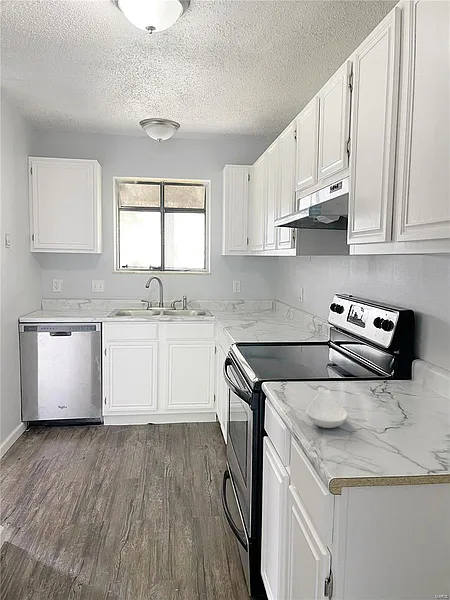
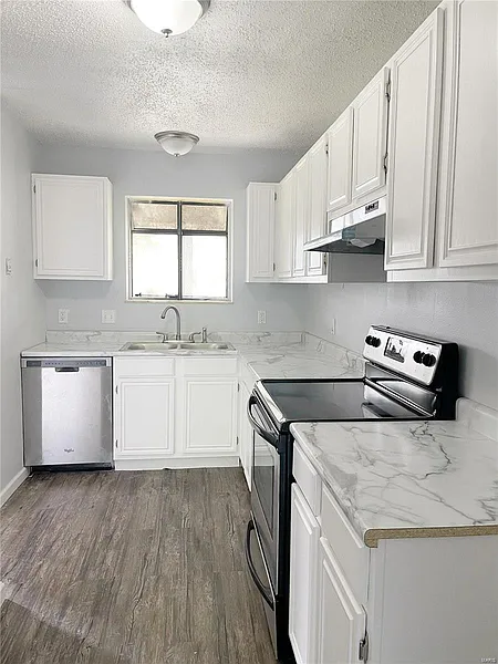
- spoon rest (324, 406)
